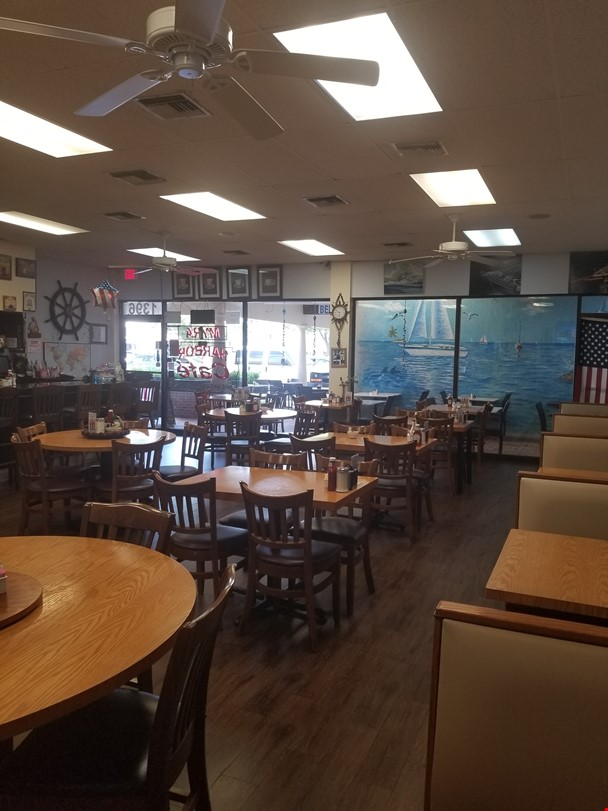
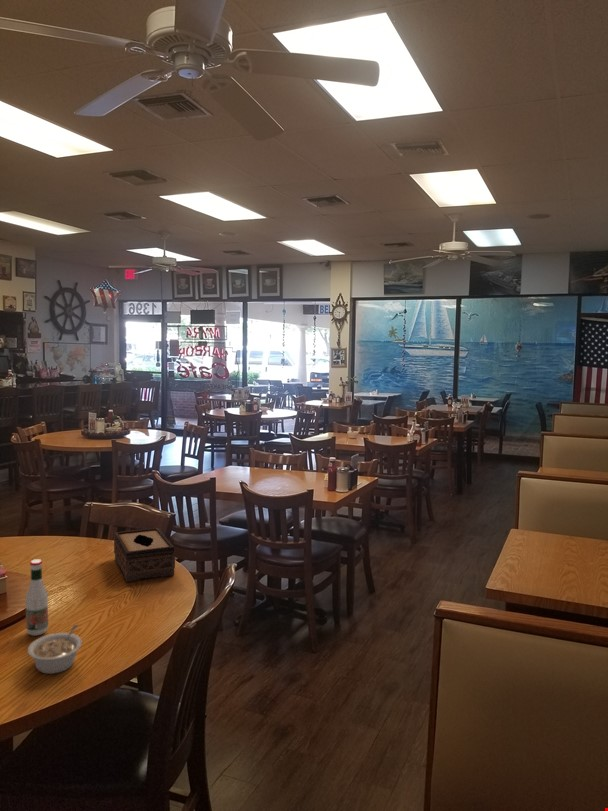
+ legume (55, 651)
+ tissue box (143, 553)
+ tabasco sauce (36, 596)
